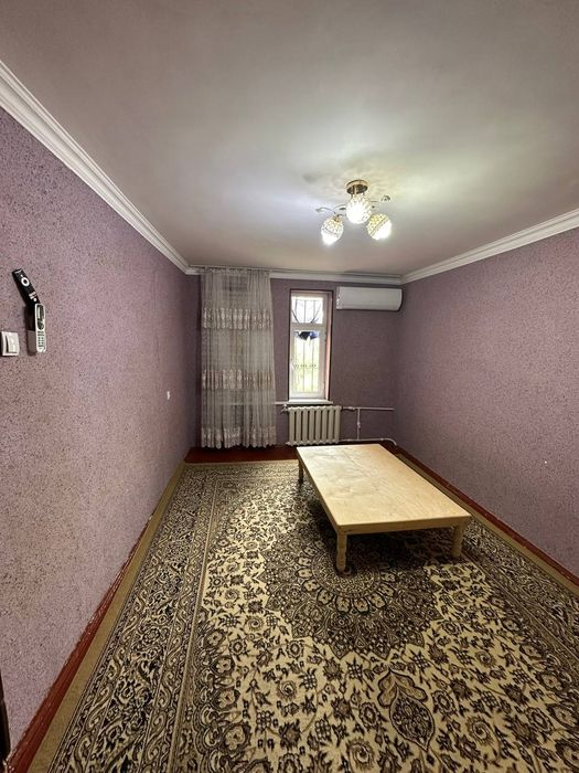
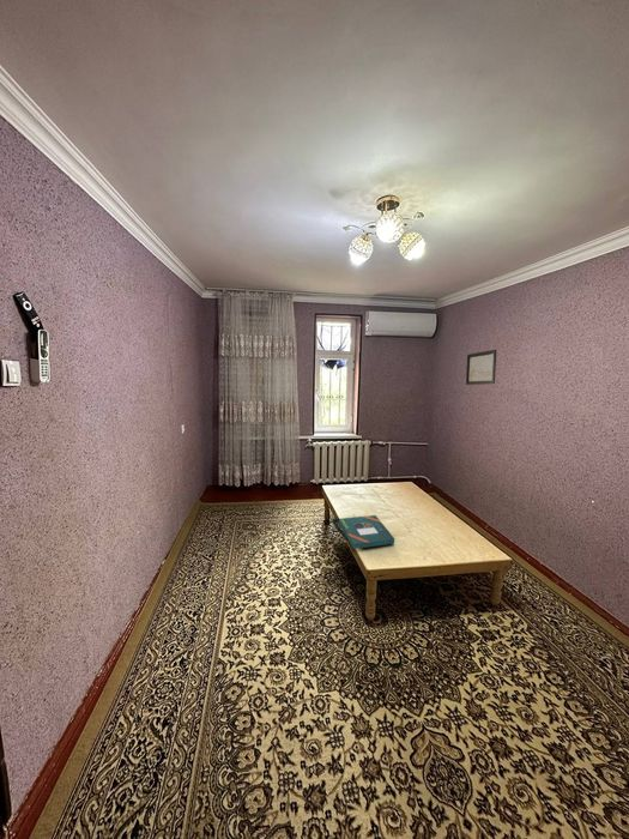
+ board game (361, 526)
+ wall art (479, 368)
